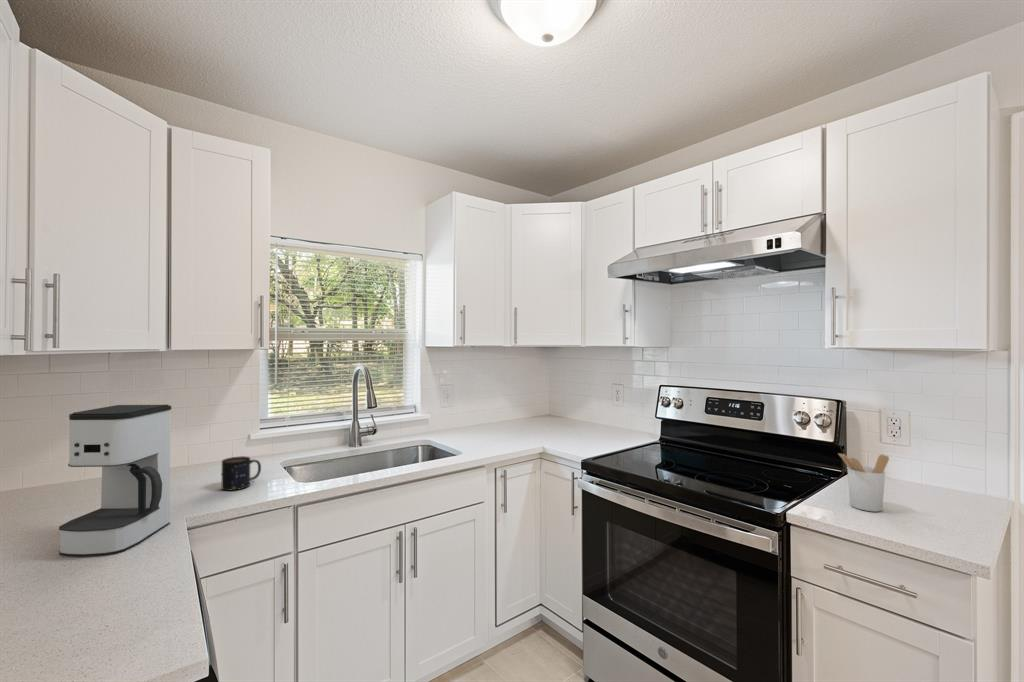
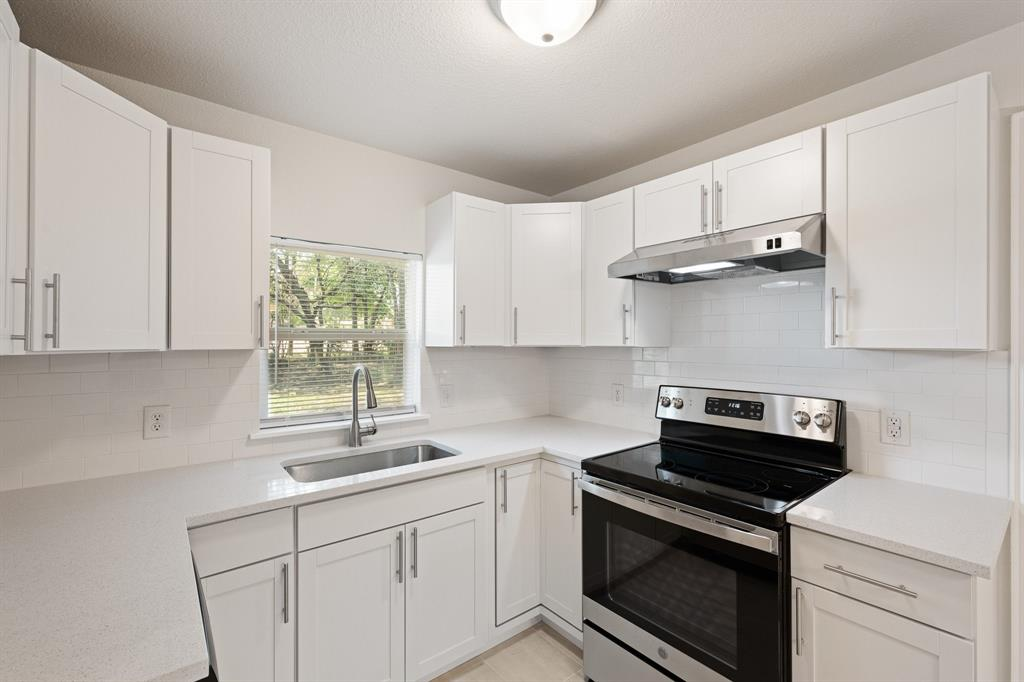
- utensil holder (860, 479)
- mug (242, 471)
- coffee maker (122, 474)
